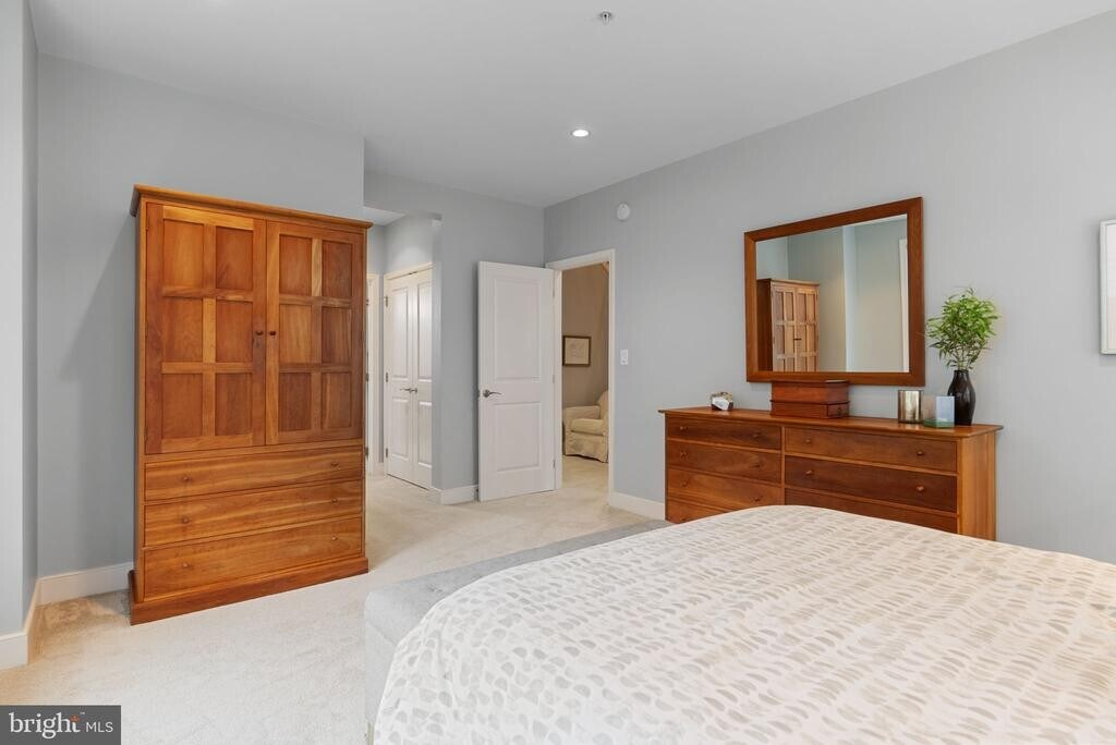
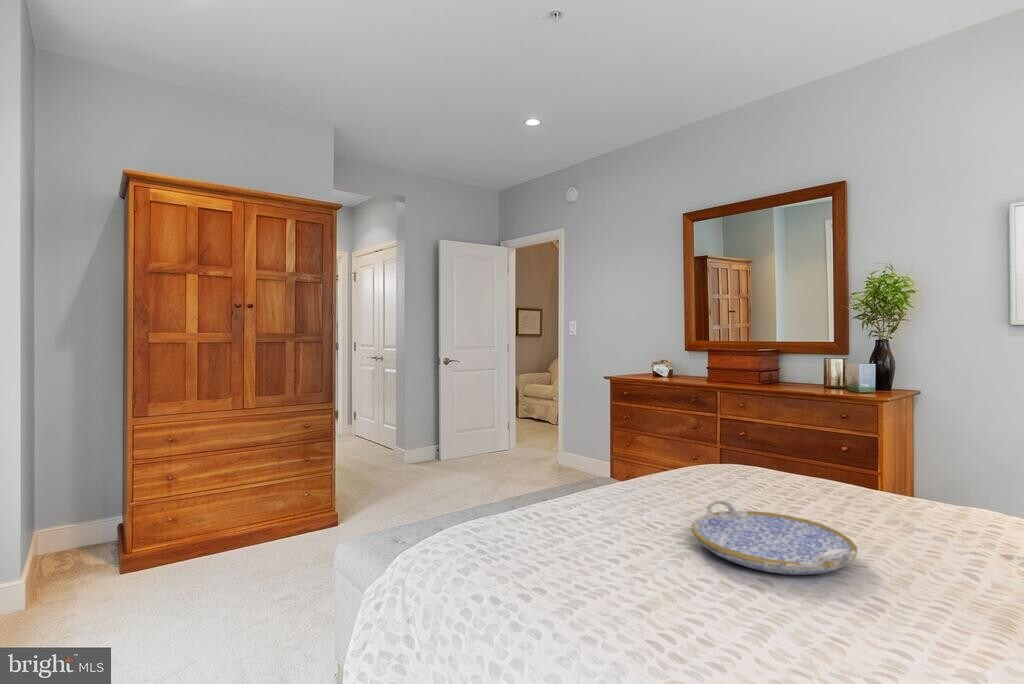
+ serving tray (769, 536)
